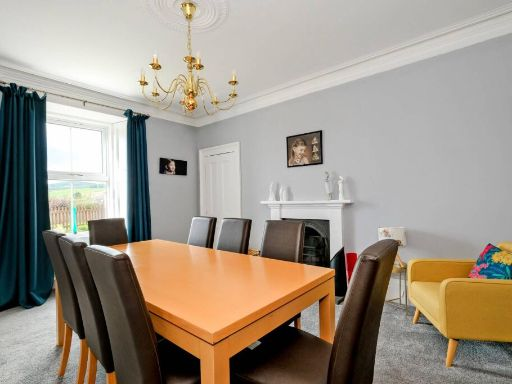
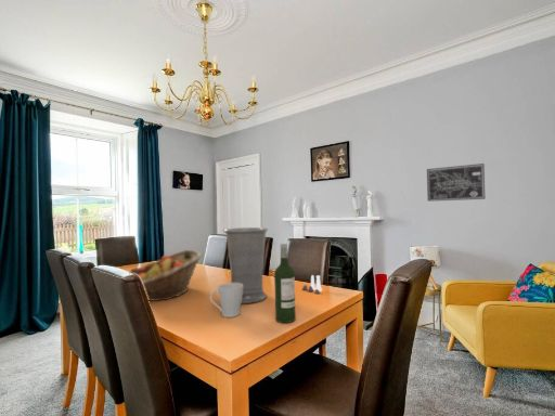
+ vase (246, 262)
+ wine bottle (284, 282)
+ fruit basket (165, 273)
+ mug (227, 300)
+ salt and pepper shaker set (313, 283)
+ wall art (454, 183)
